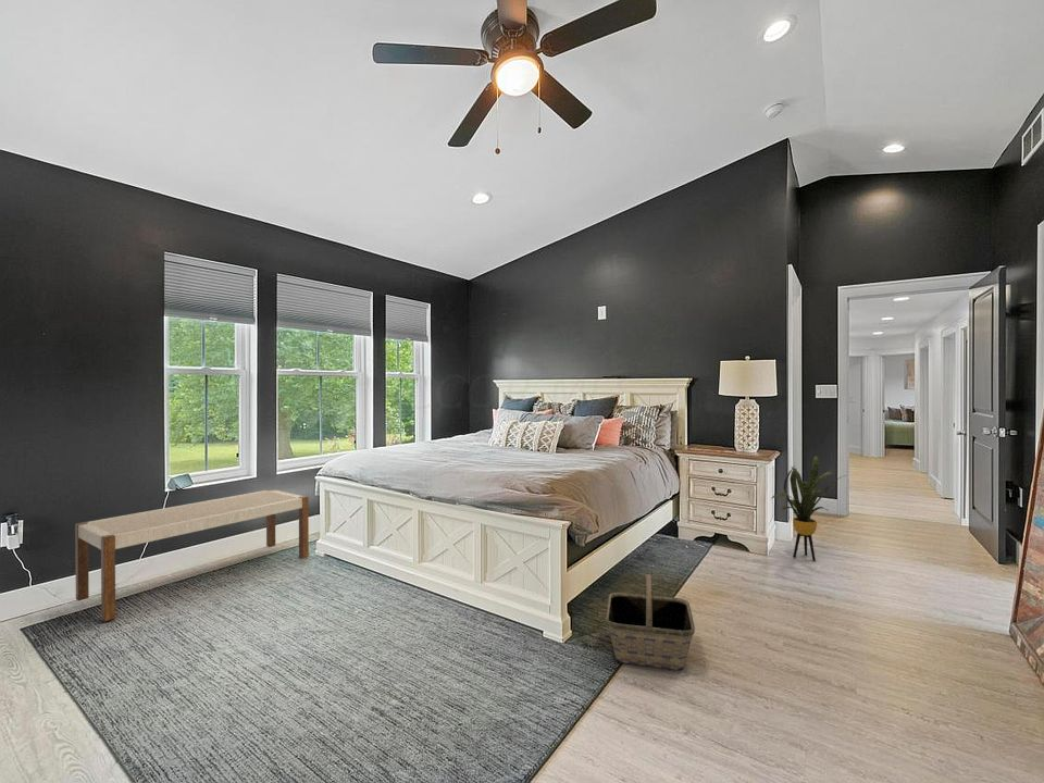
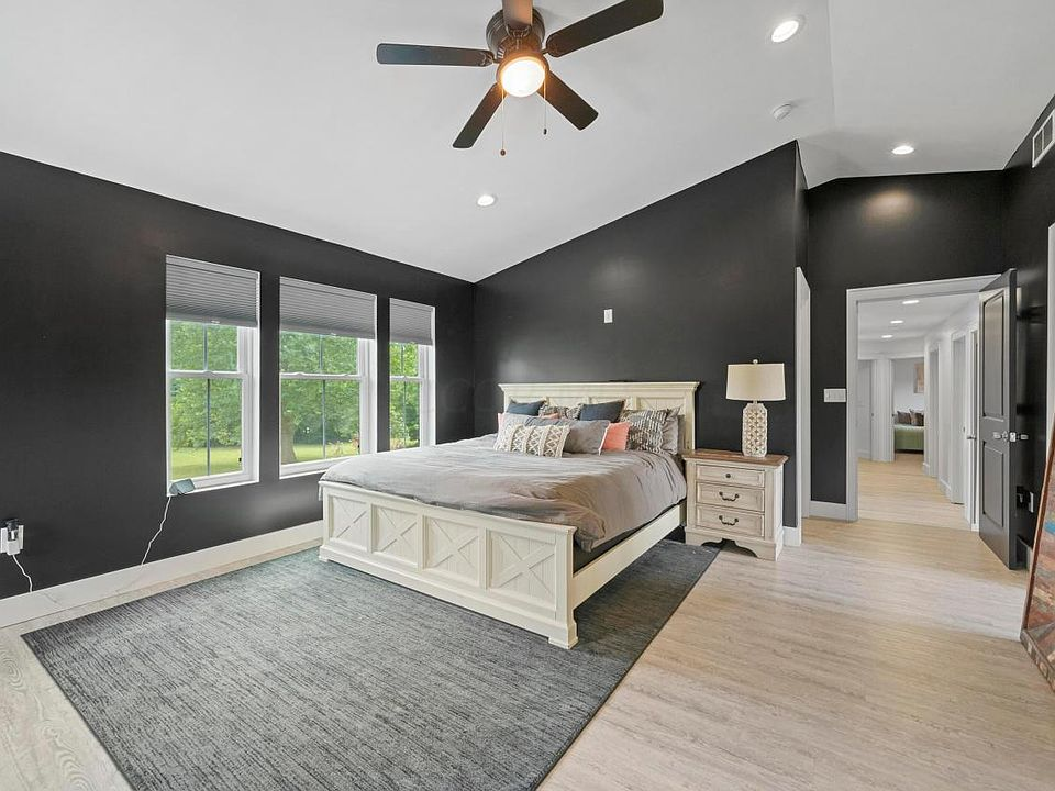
- basket (648, 613)
- bench (201, 530)
- house plant (810, 508)
